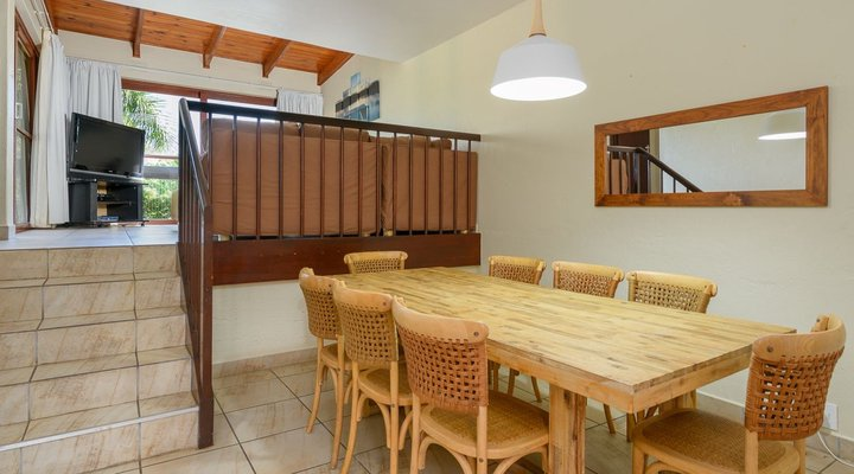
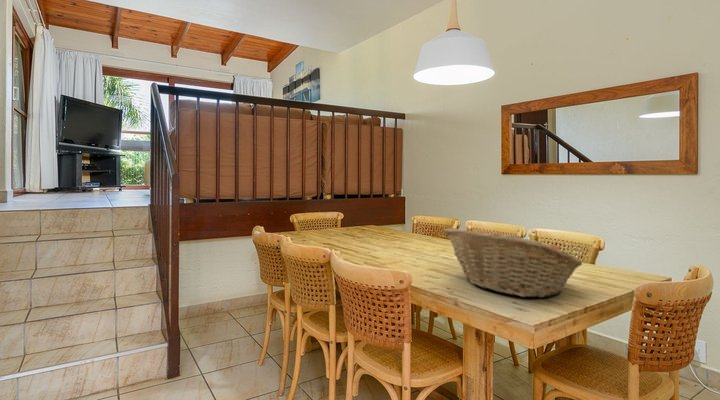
+ fruit basket (506, 257)
